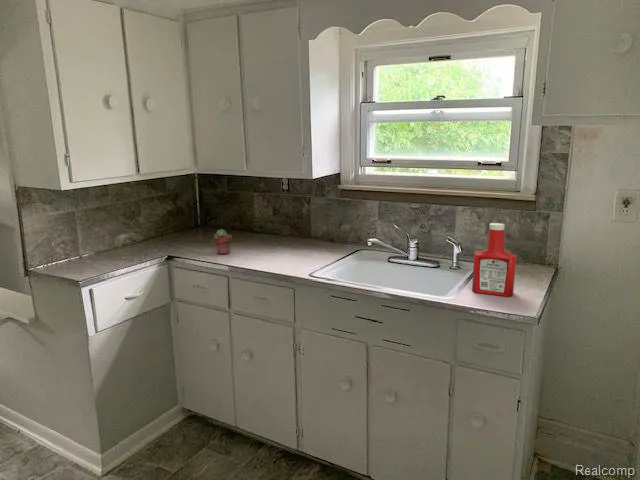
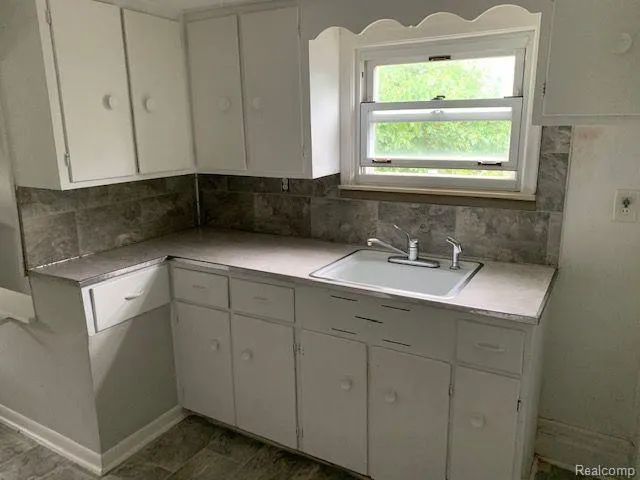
- soap bottle (494, 258)
- potted succulent (222, 241)
